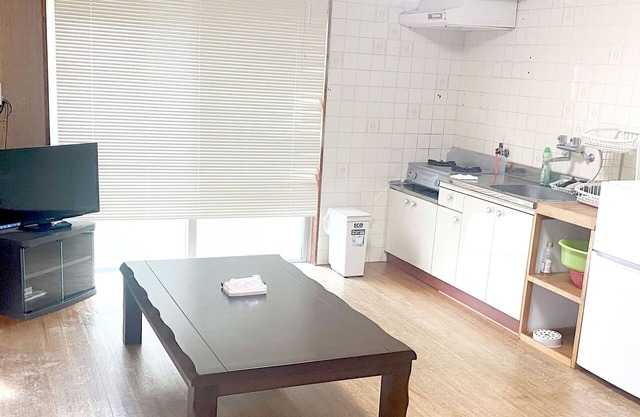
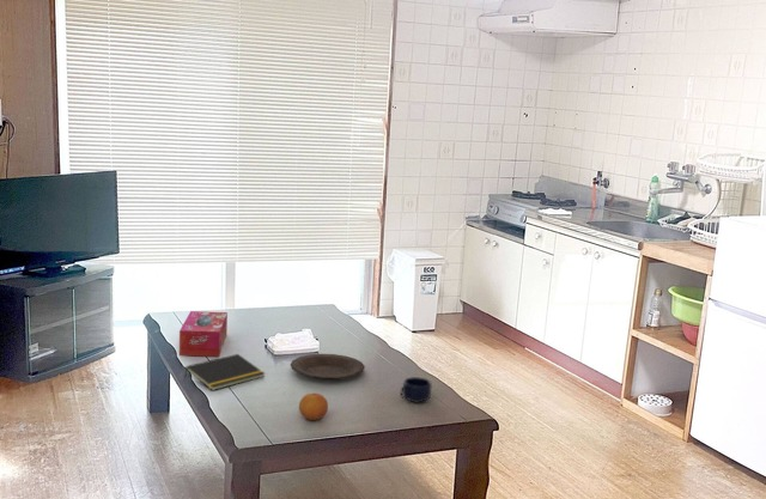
+ fruit (314, 406)
+ tissue box (203, 333)
+ plate (327, 369)
+ notepad (225, 371)
+ mug (414, 391)
